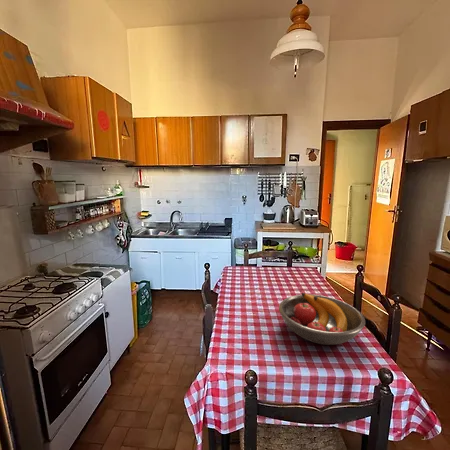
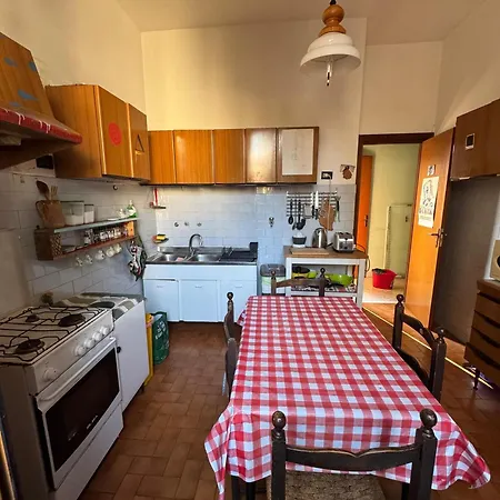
- fruit bowl (319, 319)
